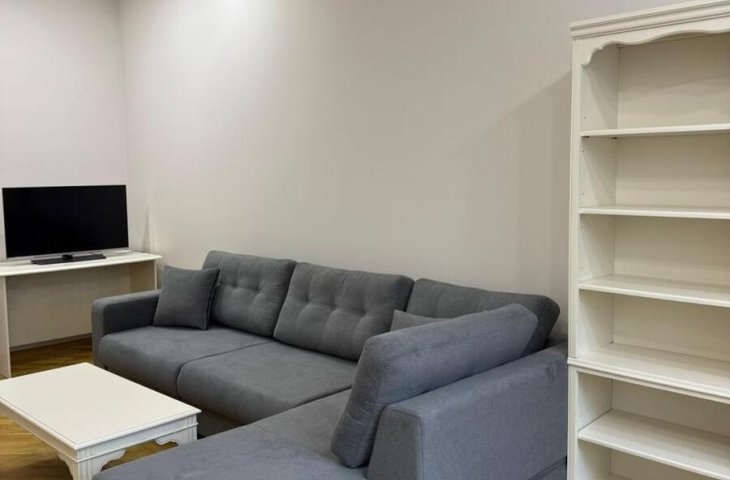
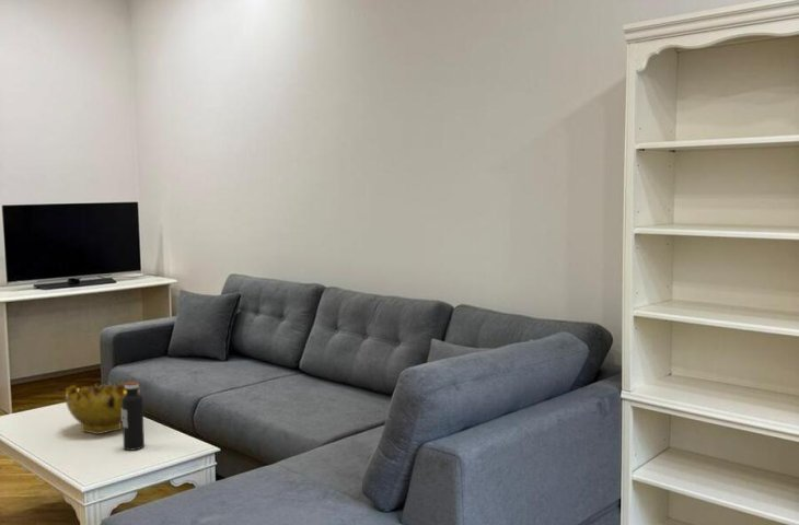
+ decorative bowl (103, 407)
+ water bottle (132, 415)
